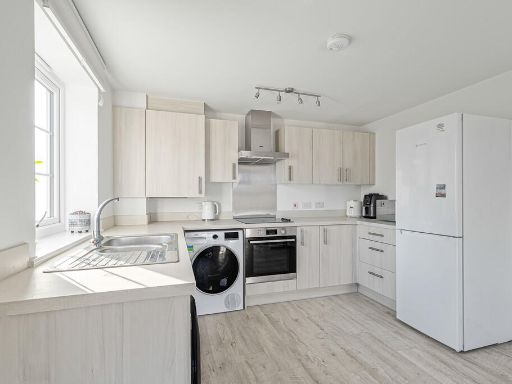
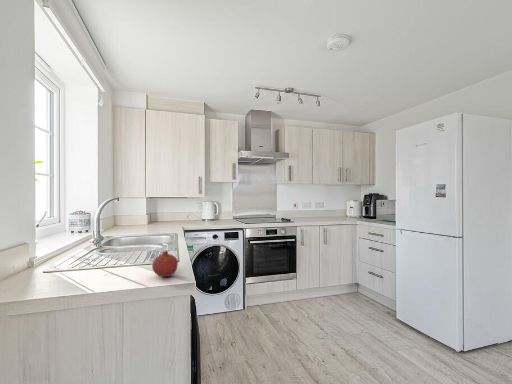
+ fruit (165, 263)
